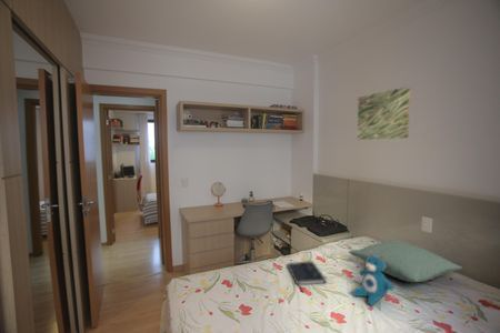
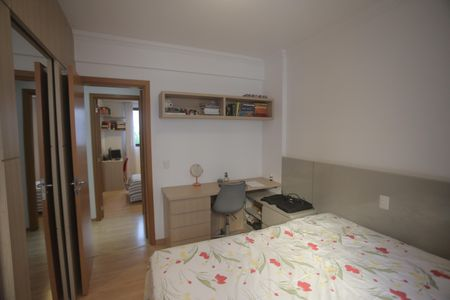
- book (307, 275)
- teddy bear (371, 275)
- pillow (401, 258)
- wall art (380, 115)
